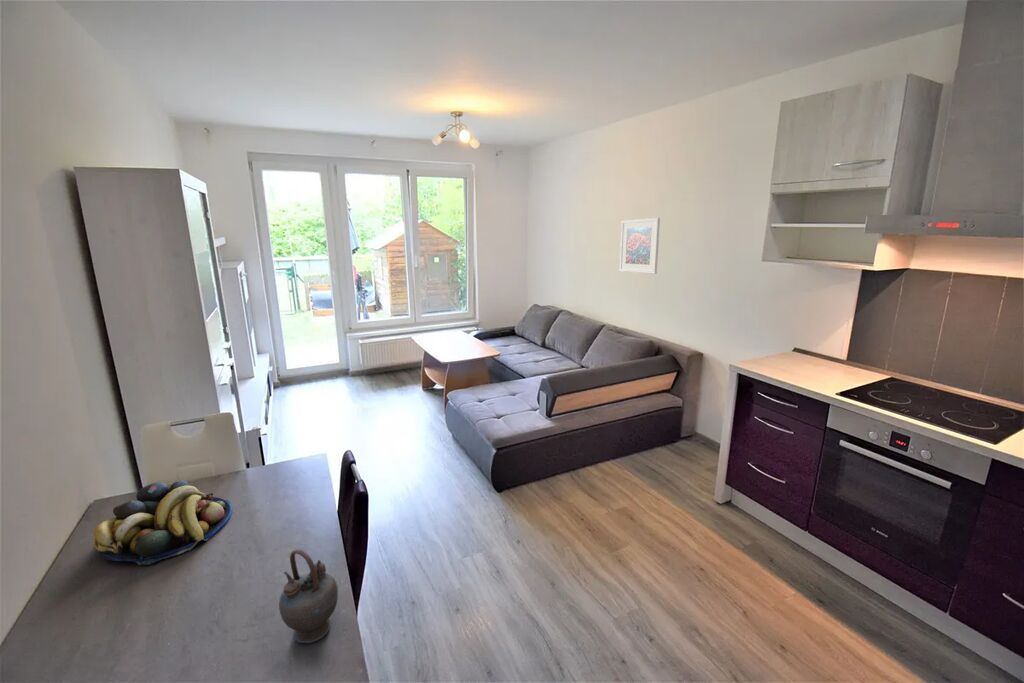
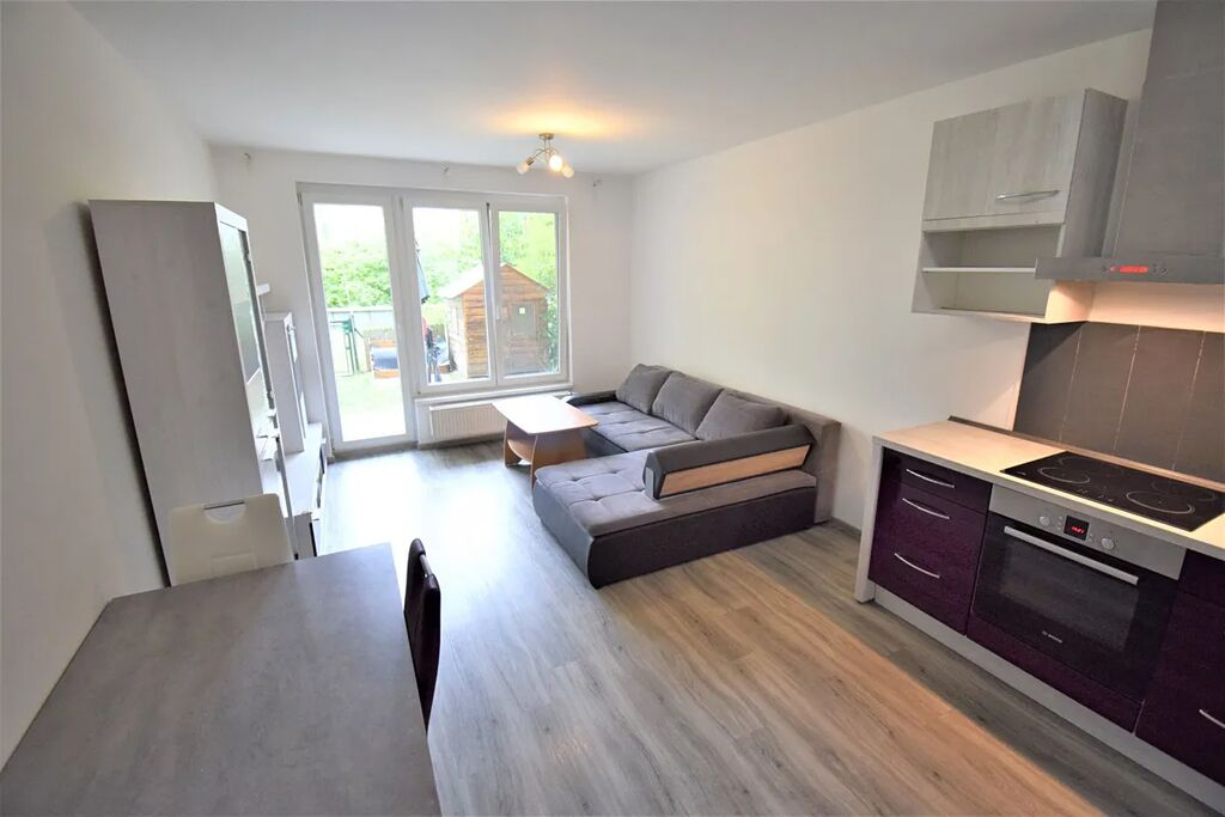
- fruit bowl (168, 509)
- teapot (304, 588)
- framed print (638, 246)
